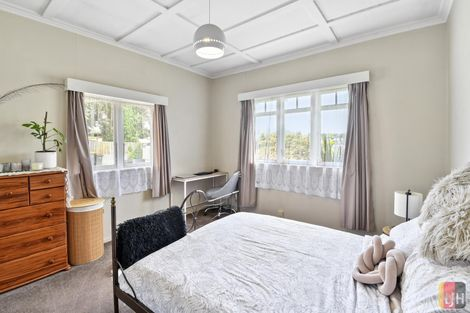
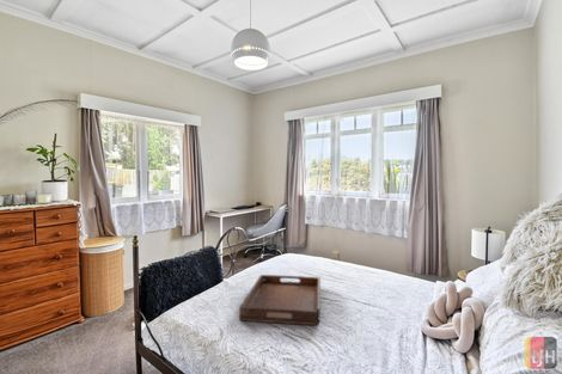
+ serving tray (285, 295)
